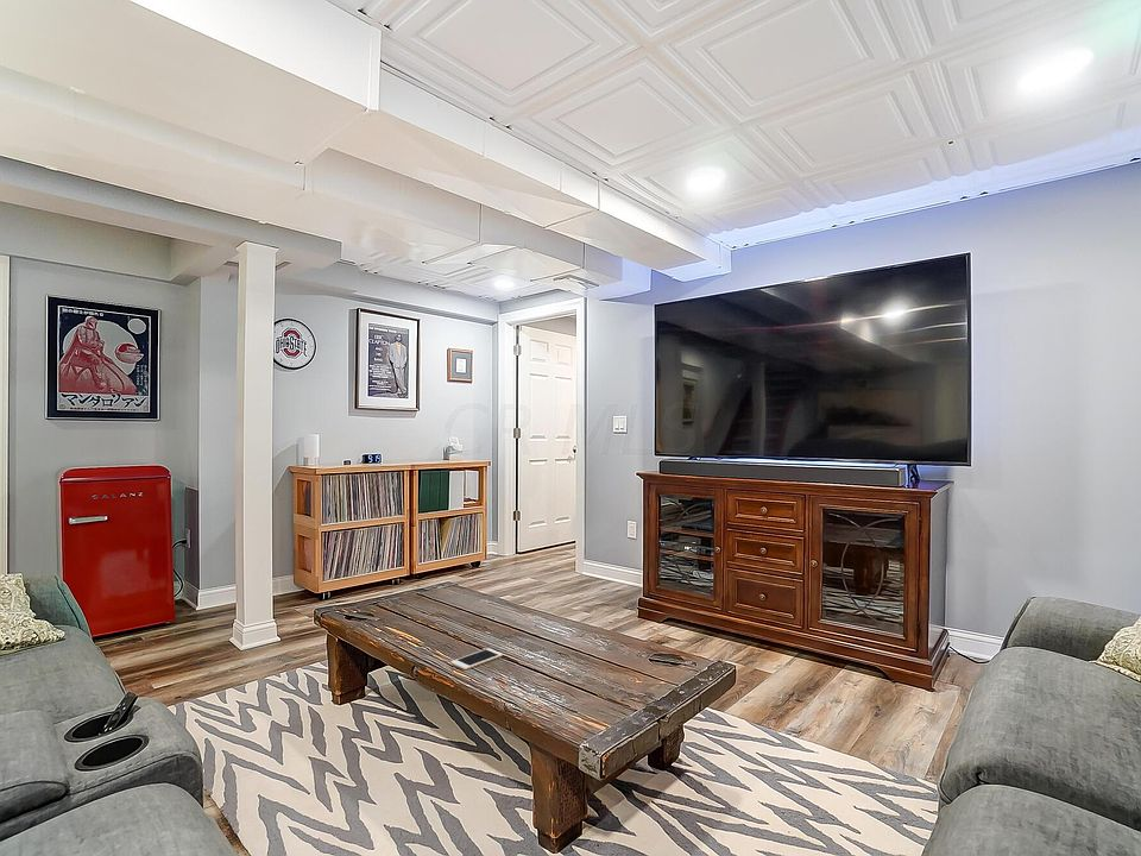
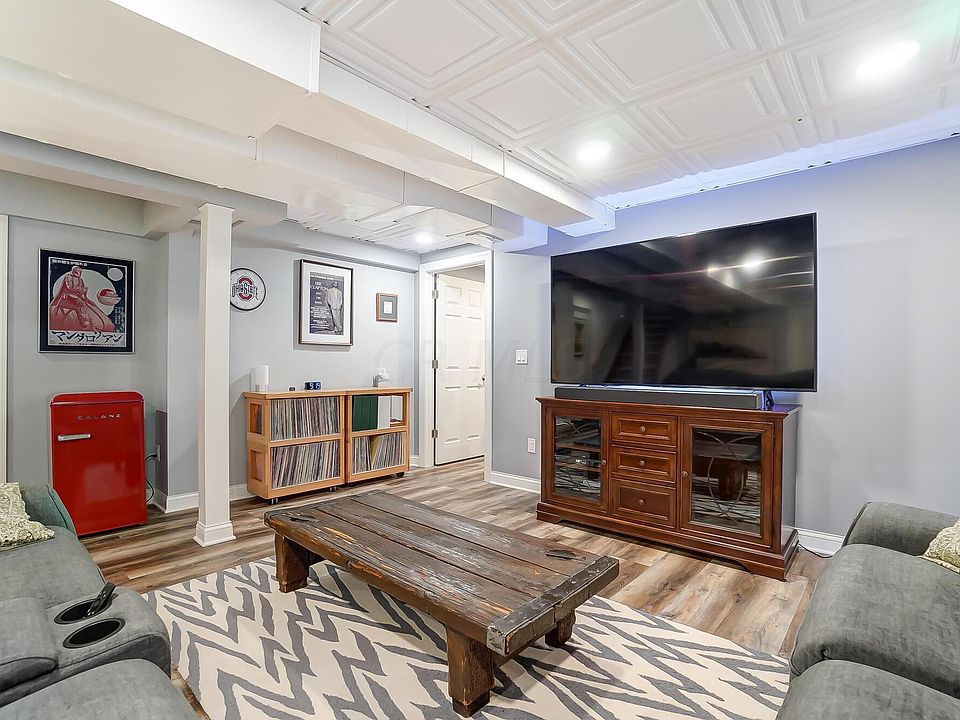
- cell phone (477, 657)
